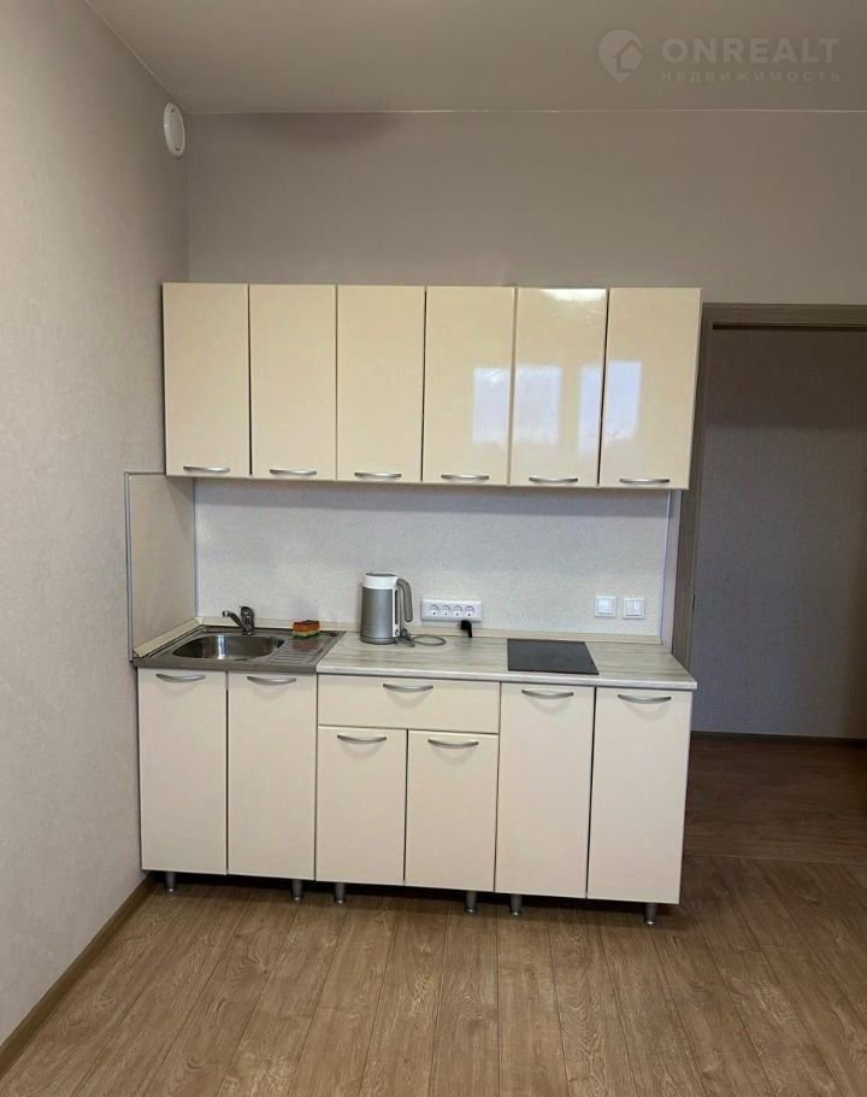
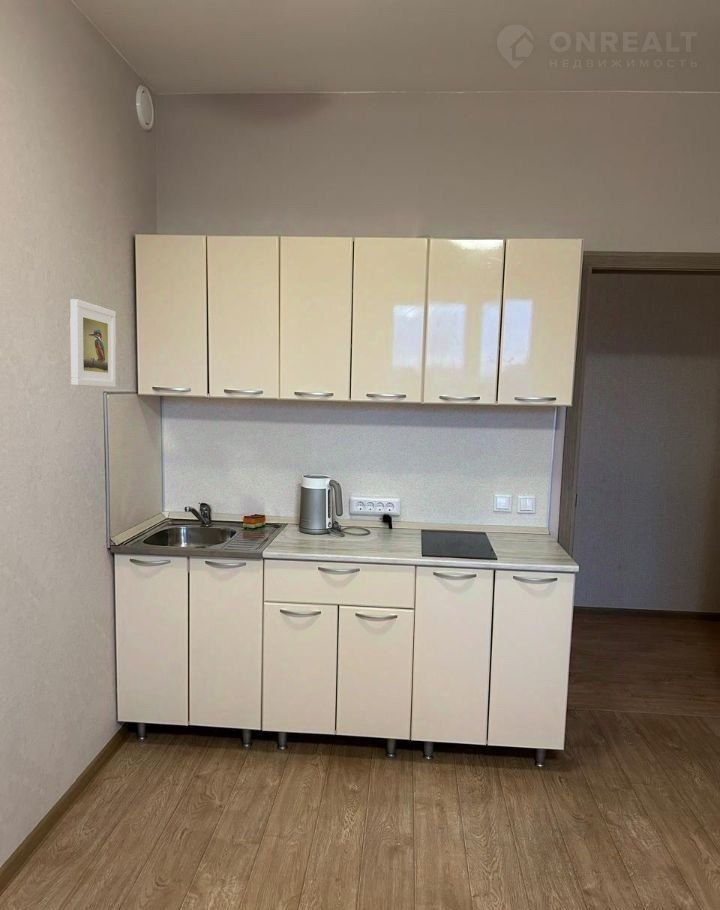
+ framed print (94, 346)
